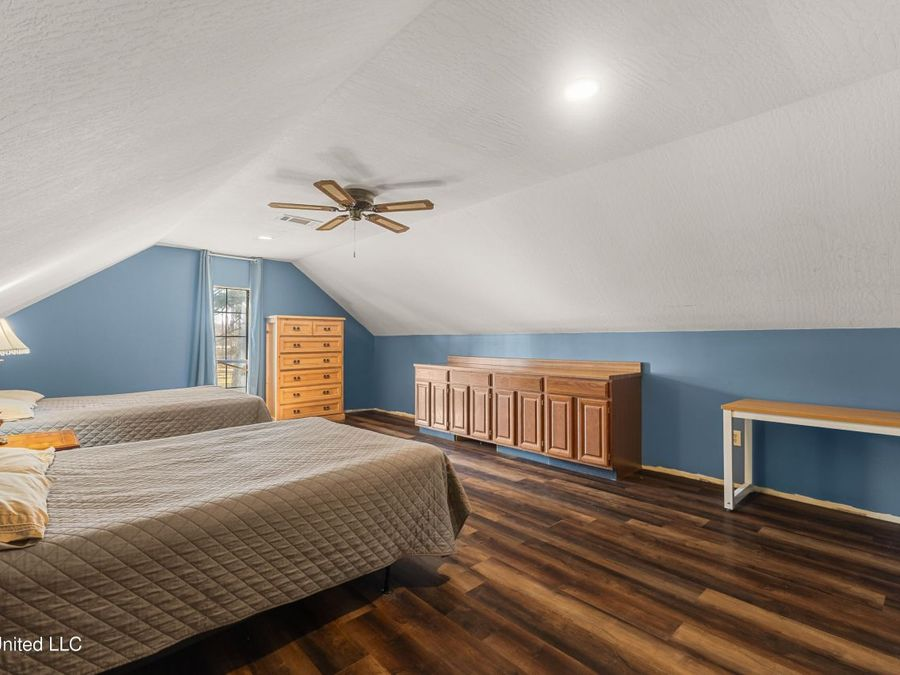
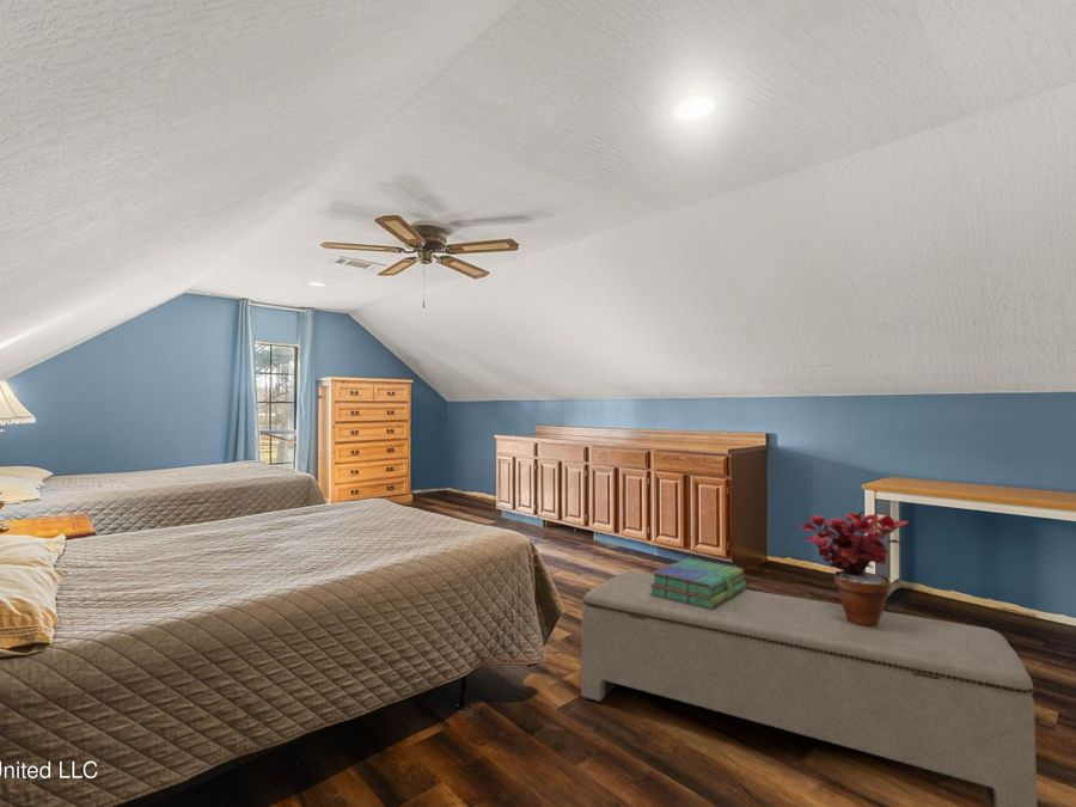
+ stack of books (698, 580)
+ potted plant (852, 564)
+ bench (774, 664)
